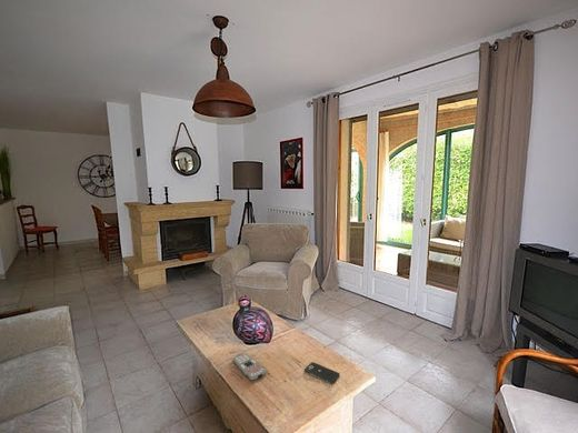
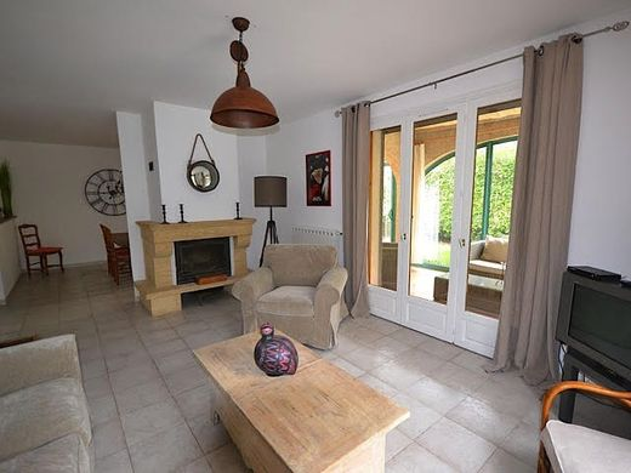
- smartphone (321, 372)
- remote control (248, 365)
